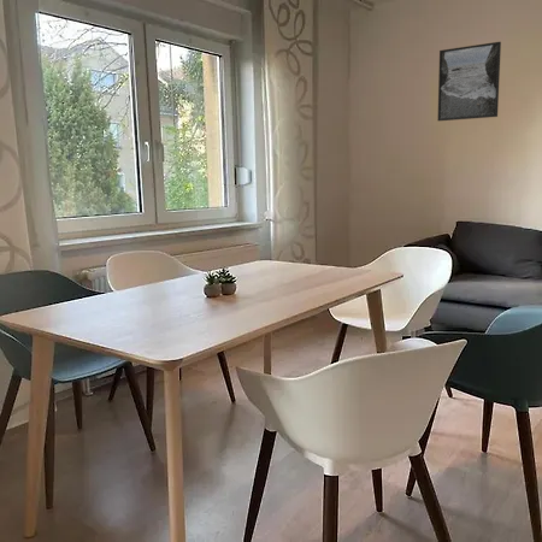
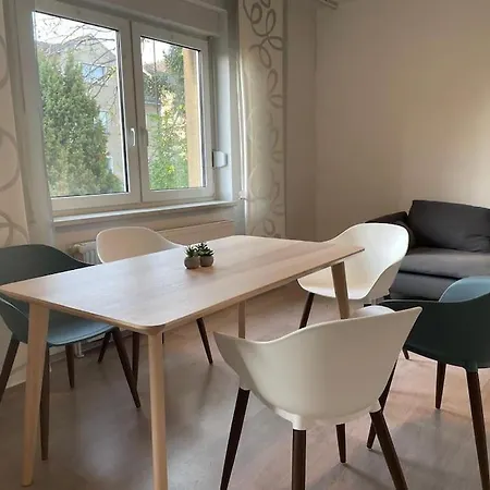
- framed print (467, 82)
